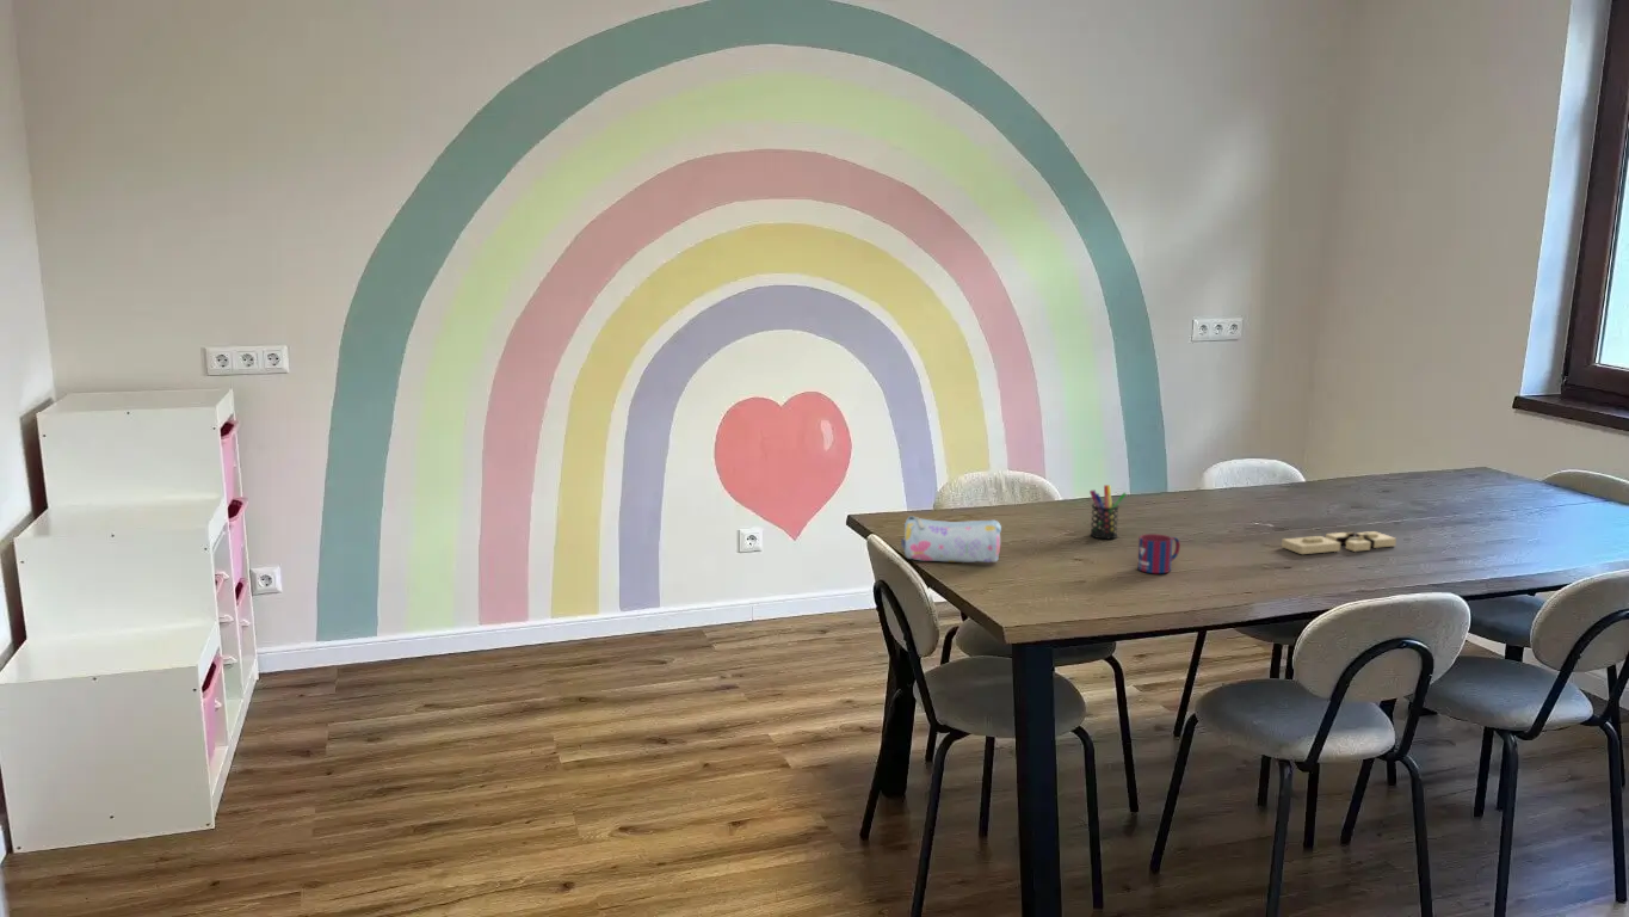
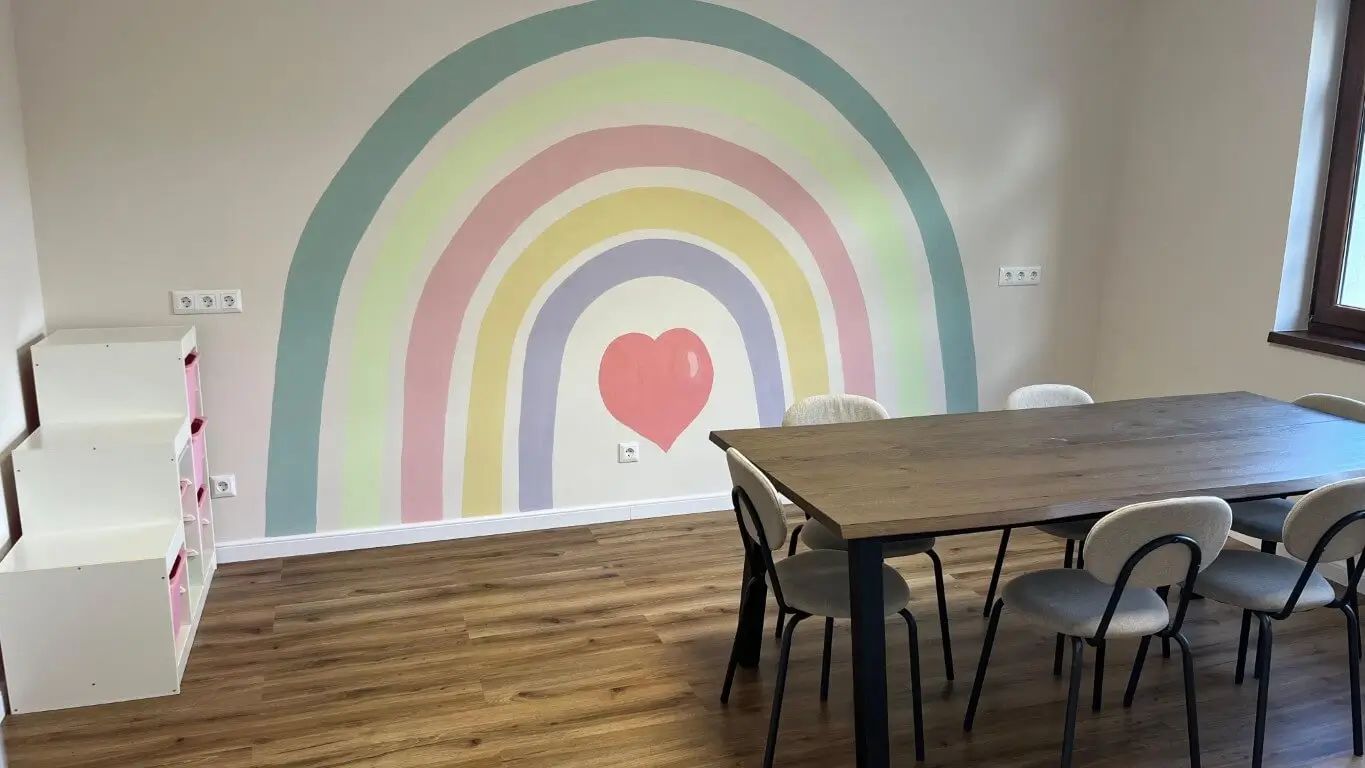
- mug (1161, 553)
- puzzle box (1338, 541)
- pen holder (1107, 510)
- pencil case (951, 538)
